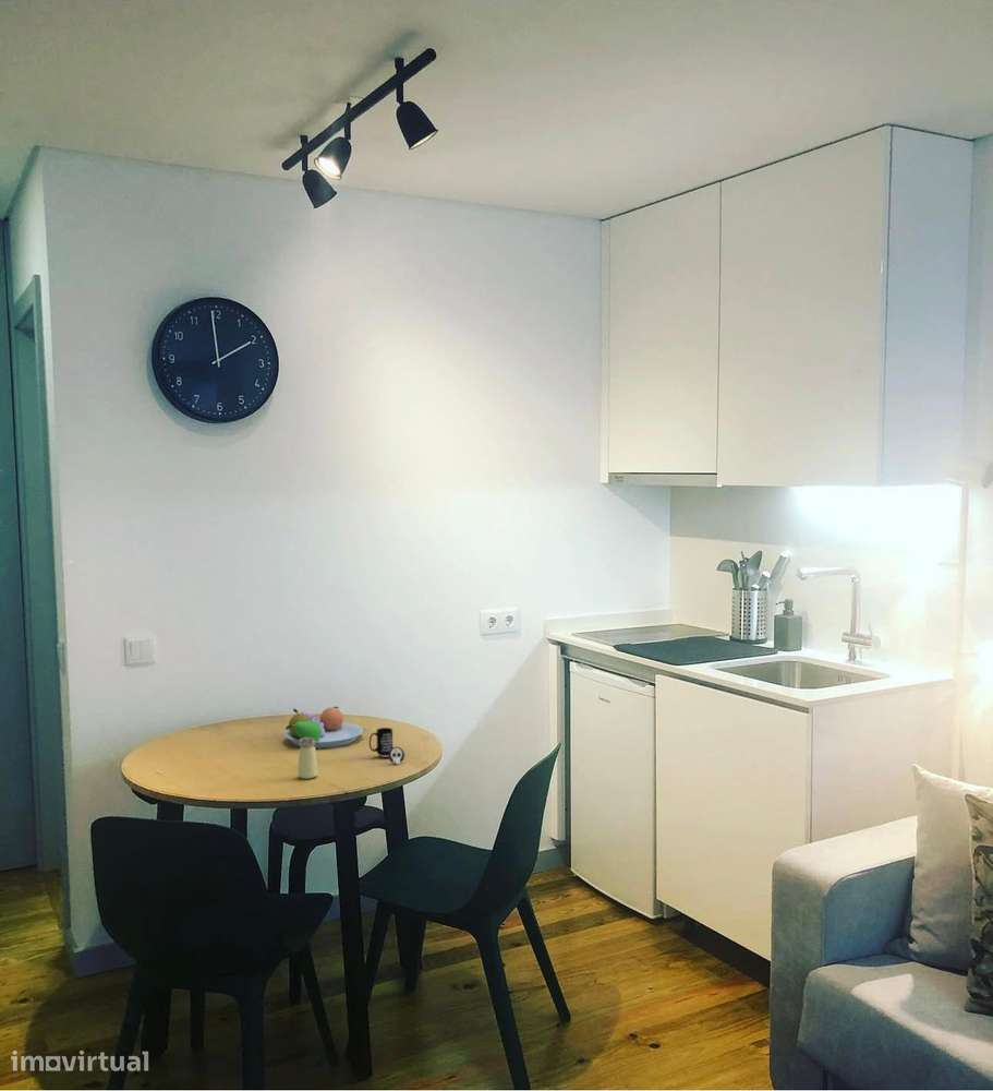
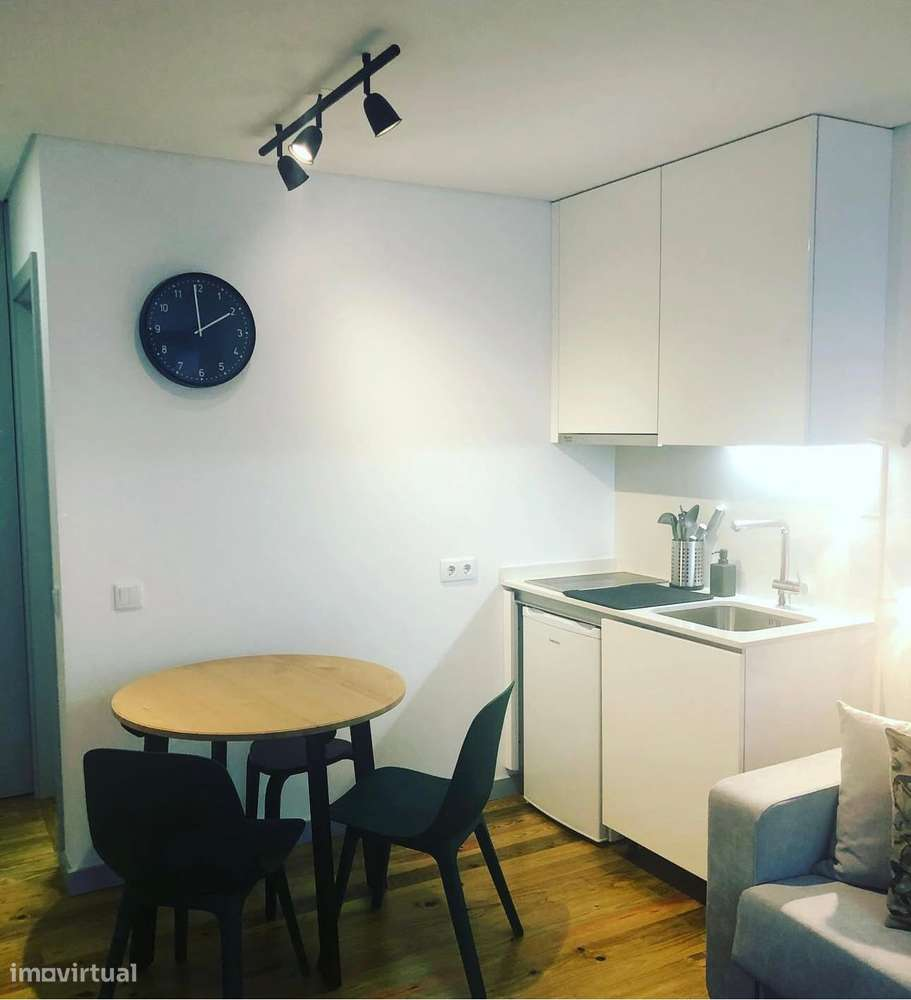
- mug (386, 746)
- saltshaker (307, 757)
- fruit bowl (320, 724)
